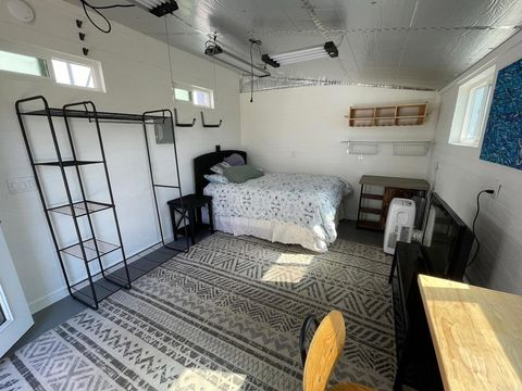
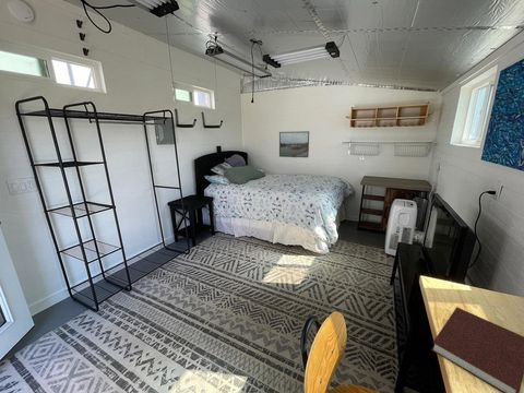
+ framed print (294, 144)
+ notebook (480, 345)
